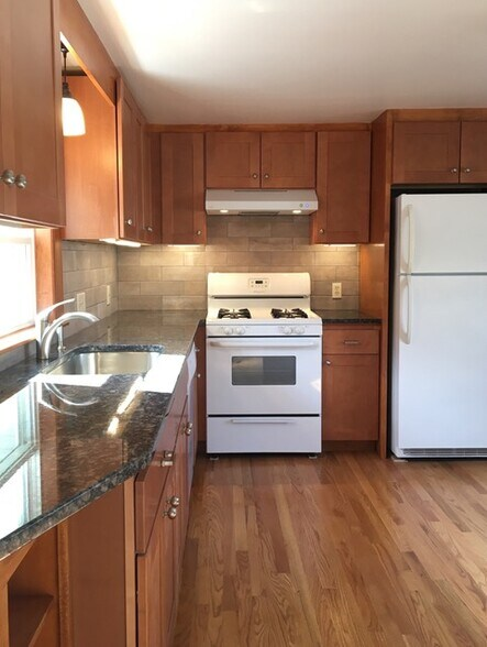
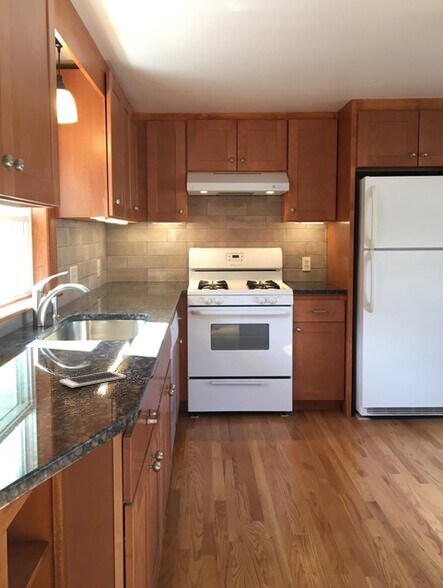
+ cell phone (93, 378)
